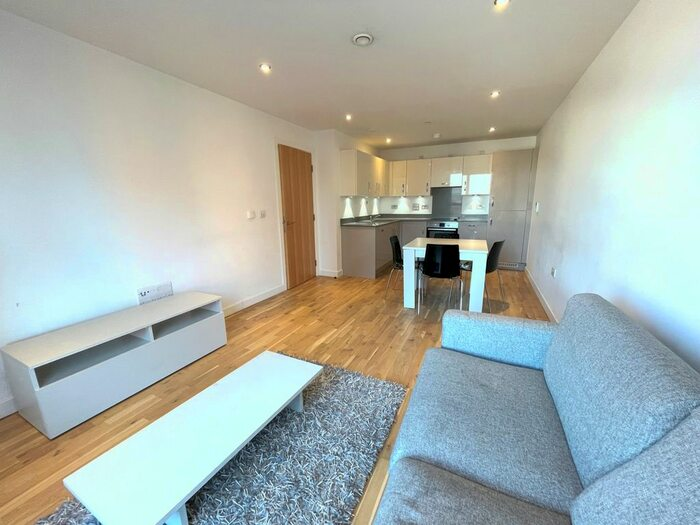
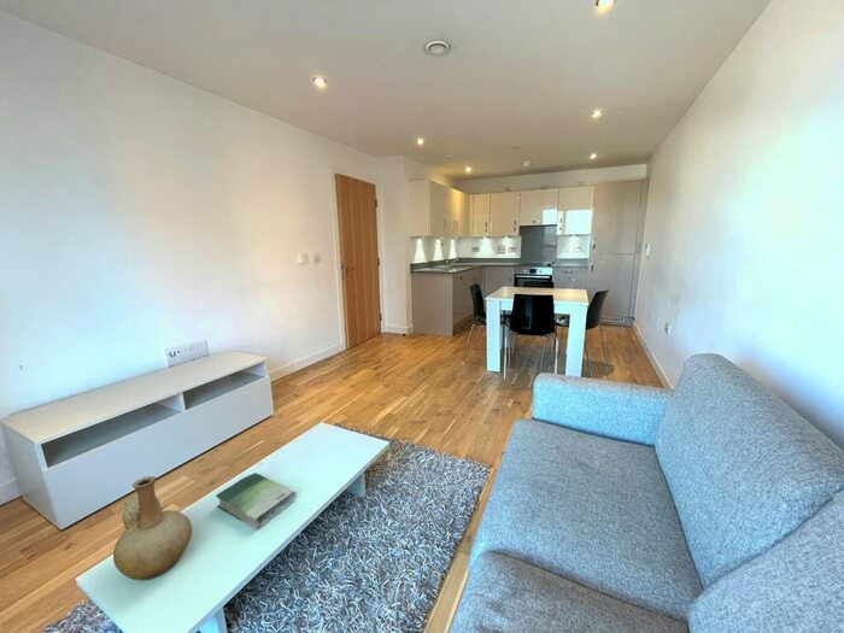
+ book (256, 496)
+ vase (148, 518)
